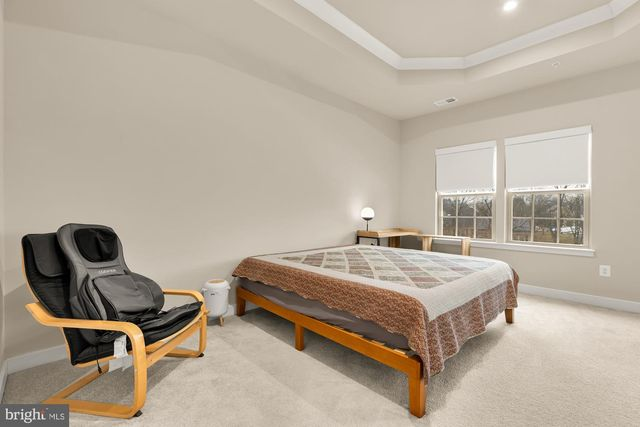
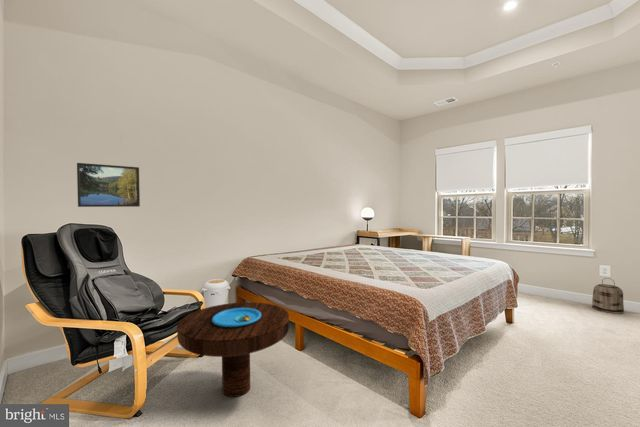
+ side table (236, 351)
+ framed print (110, 186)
+ basket (607, 294)
